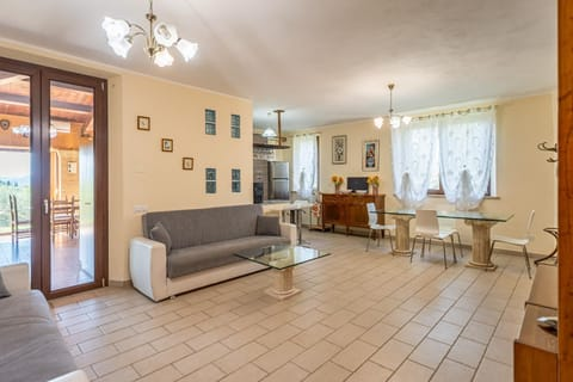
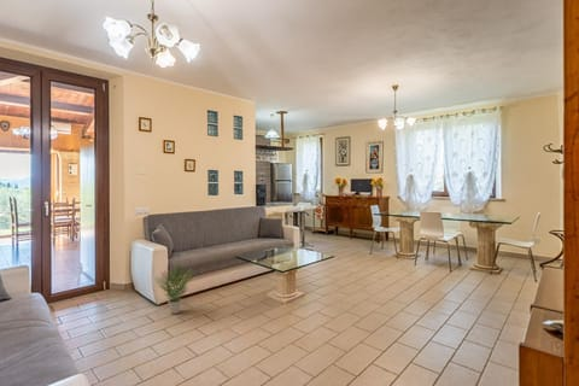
+ potted plant (175, 288)
